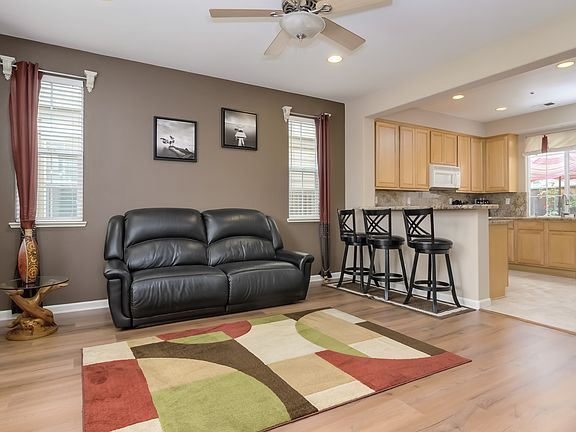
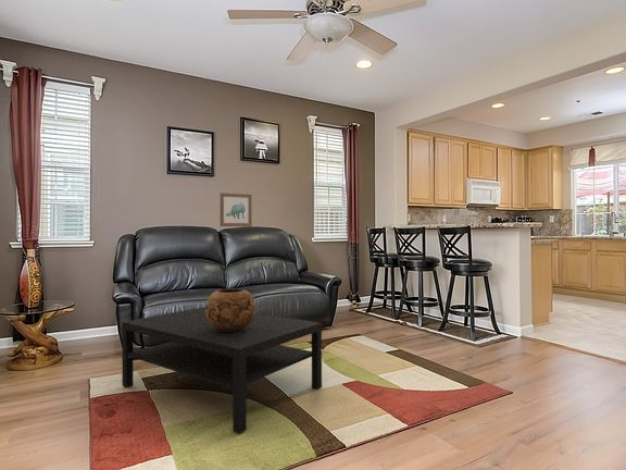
+ wall art (236, 210)
+ coffee table (221, 354)
+ decorative bowl (230, 309)
